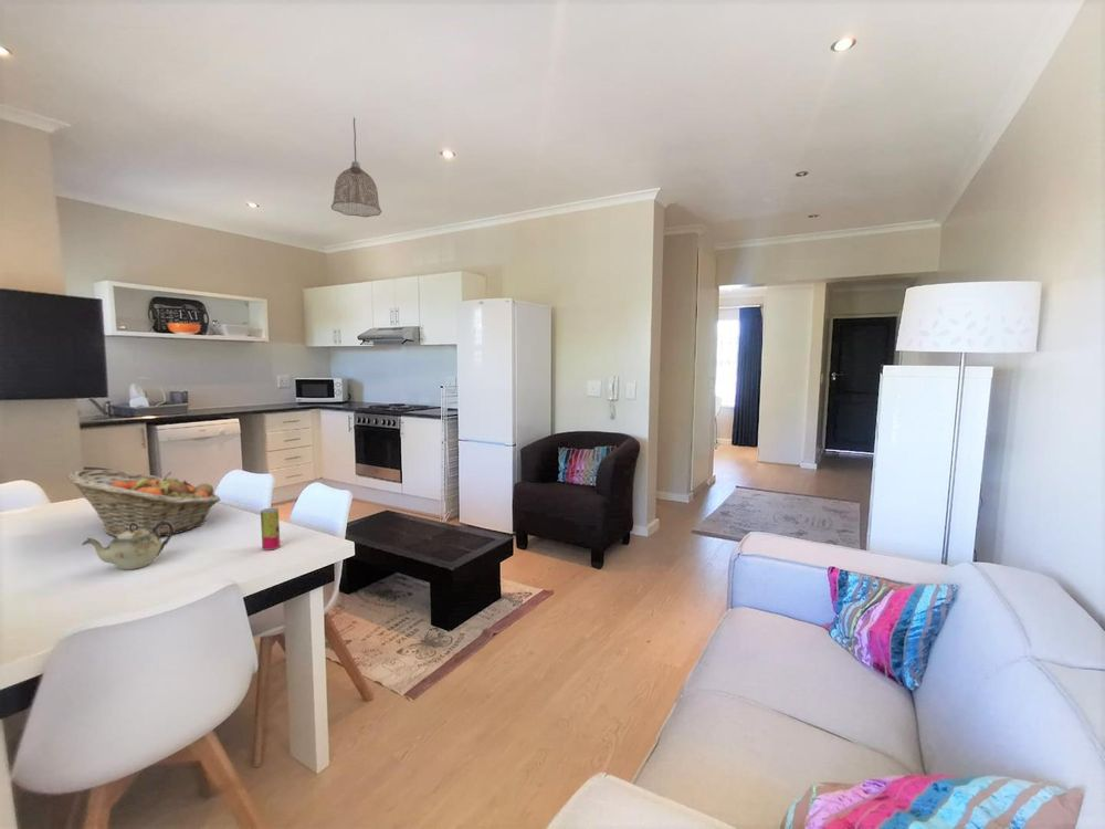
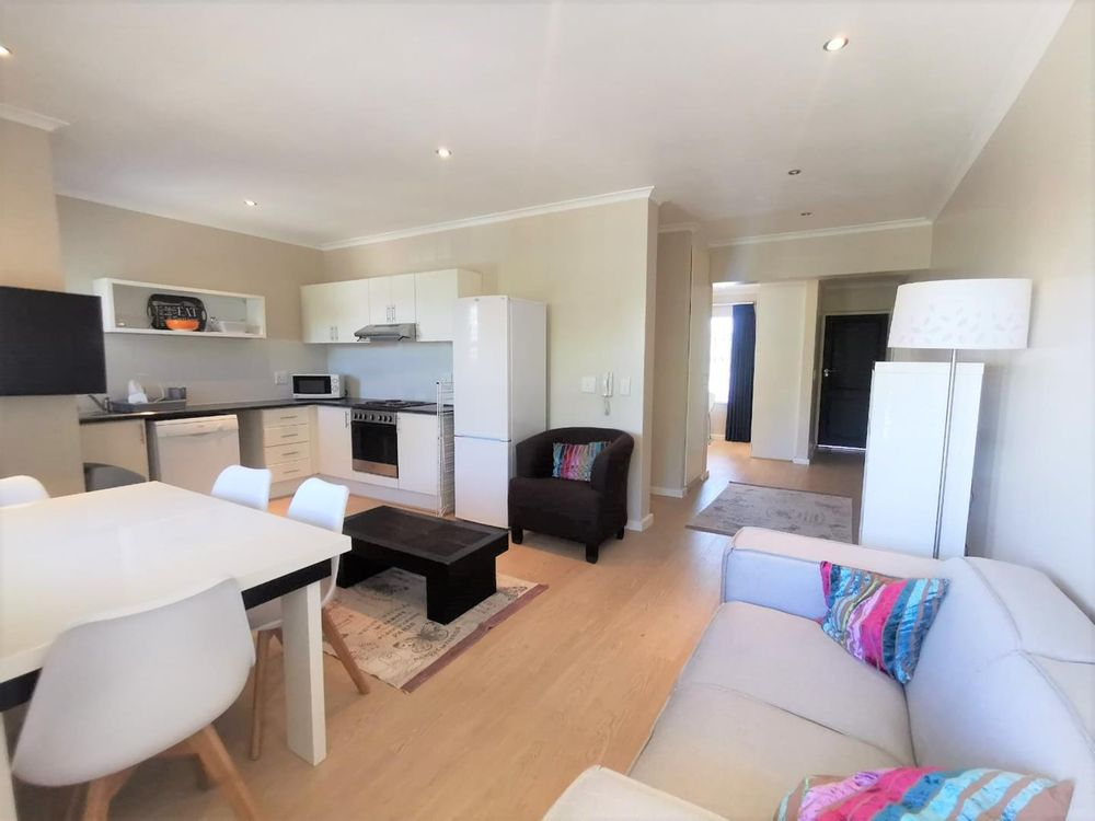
- teapot (130, 544)
- beverage can (270, 528)
- pendant lamp (355, 164)
- fruit basket (148, 496)
